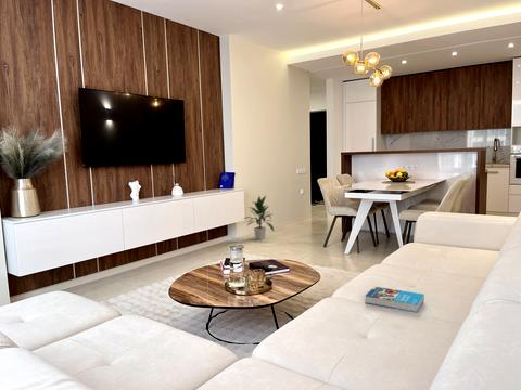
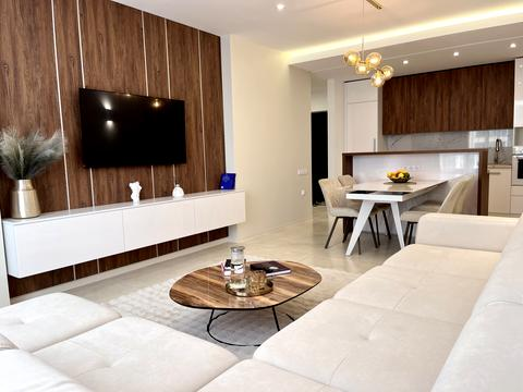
- book (394, 298)
- indoor plant (259, 218)
